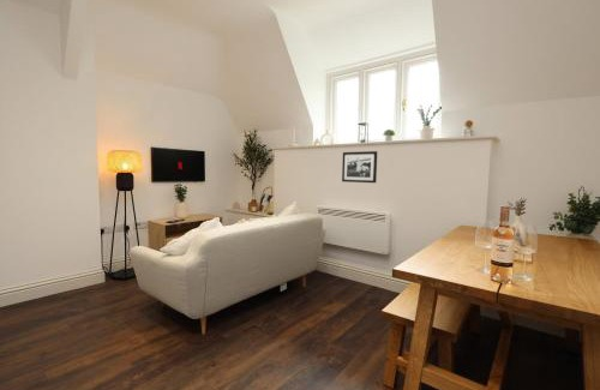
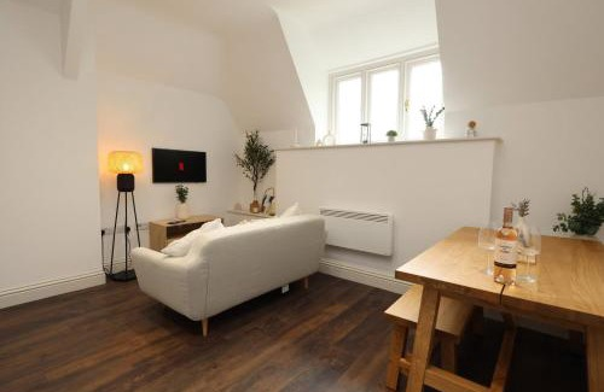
- picture frame (359, 167)
